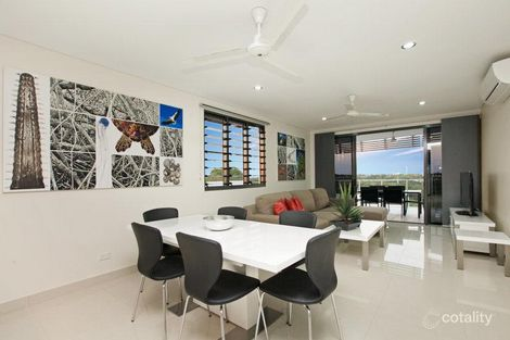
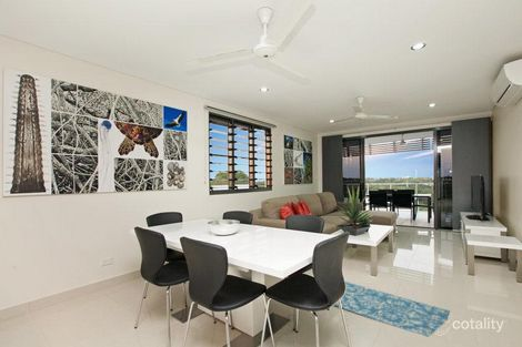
+ rug (372, 302)
